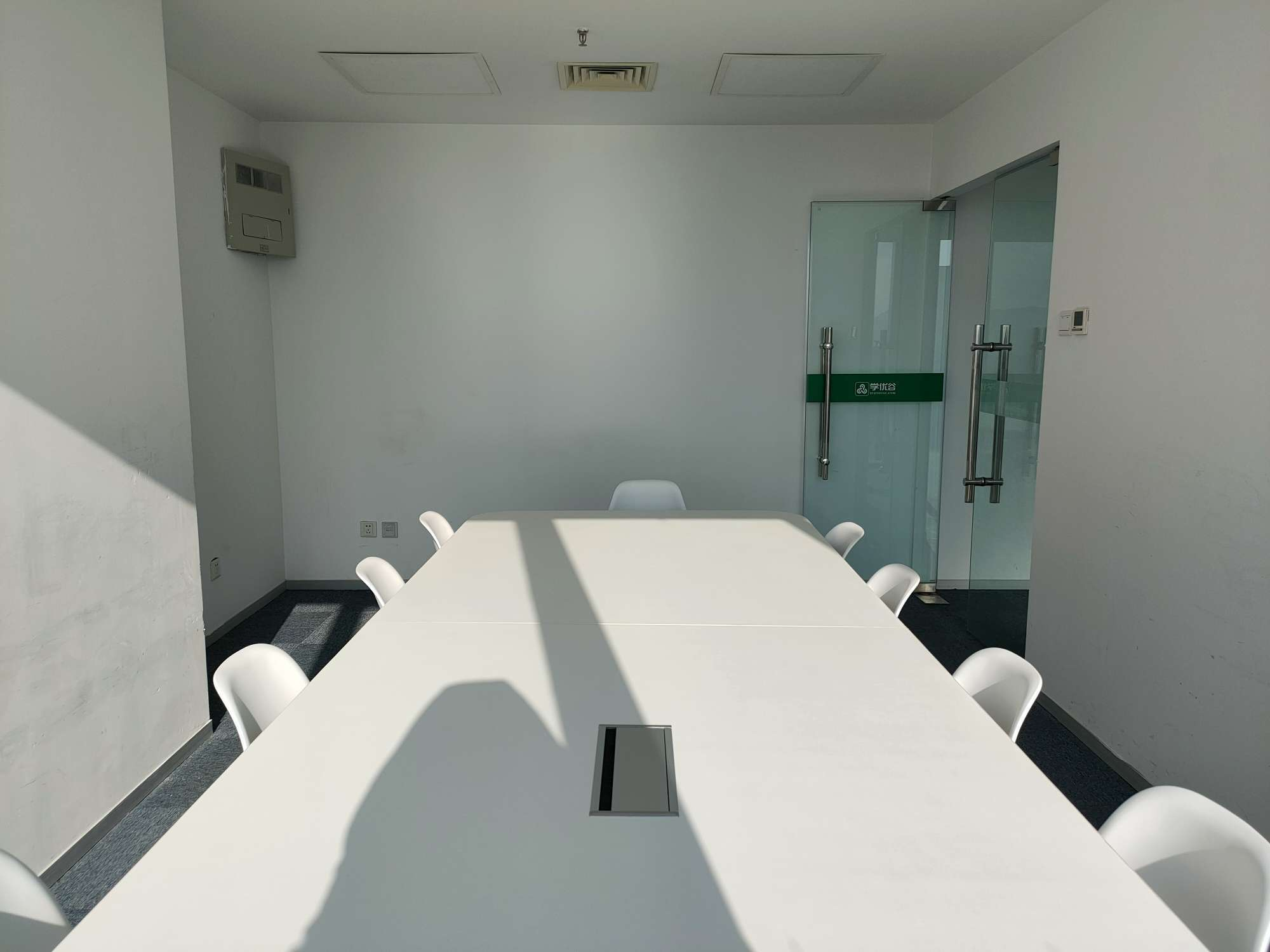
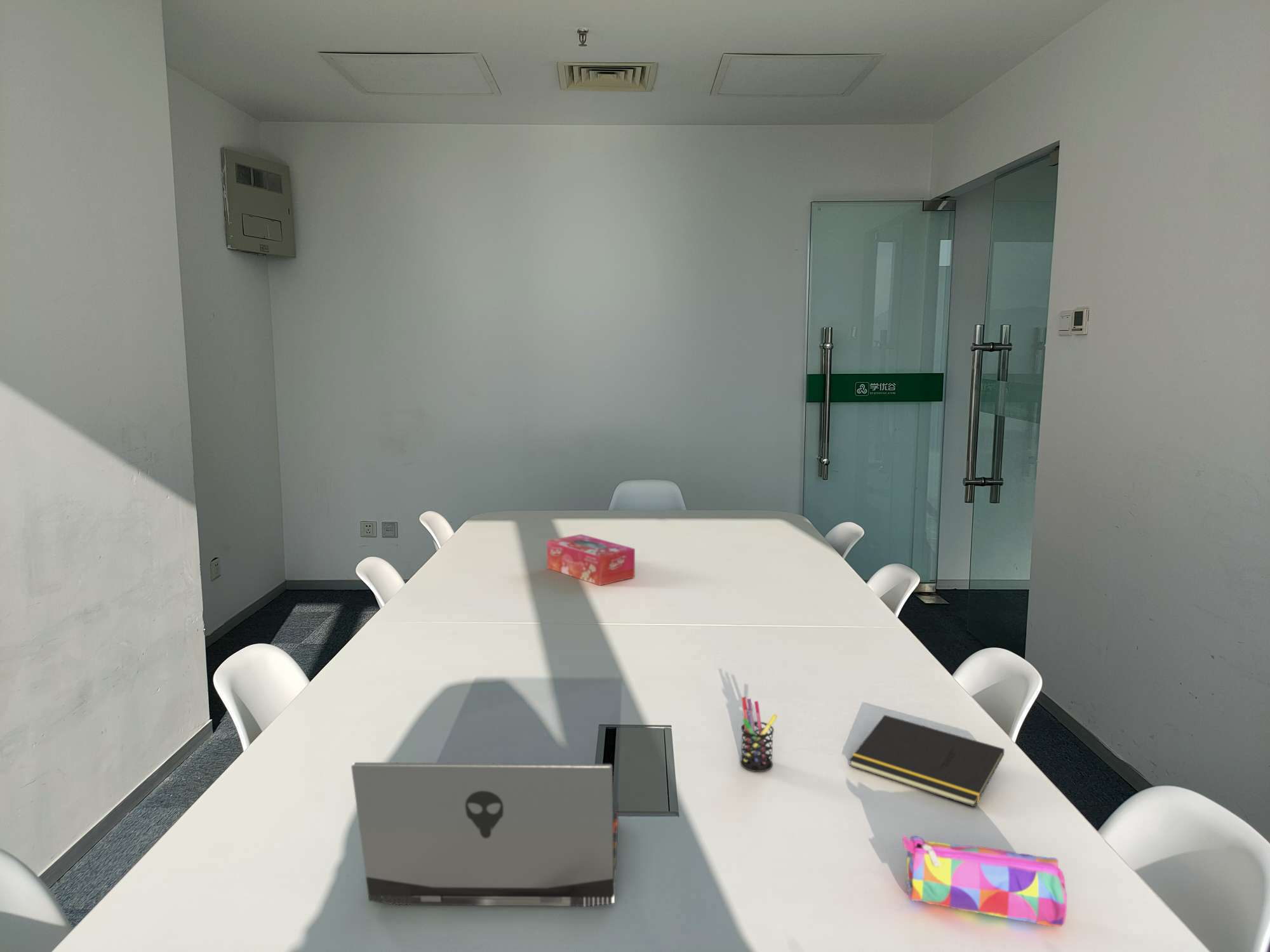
+ pen holder (753, 734)
+ notepad (926, 757)
+ pencil case (982, 879)
+ tissue box (590, 559)
+ laptop computer (499, 796)
